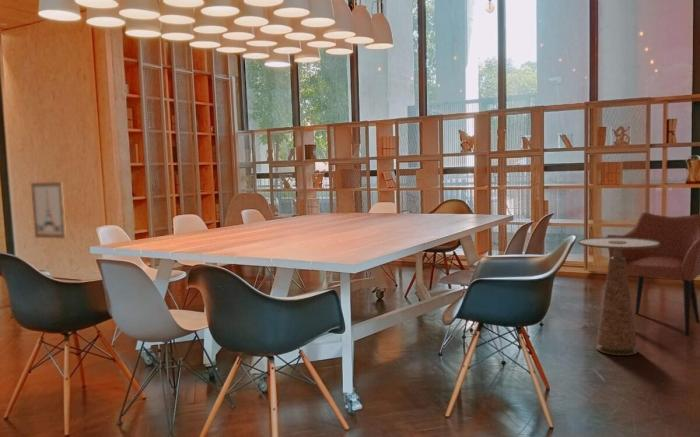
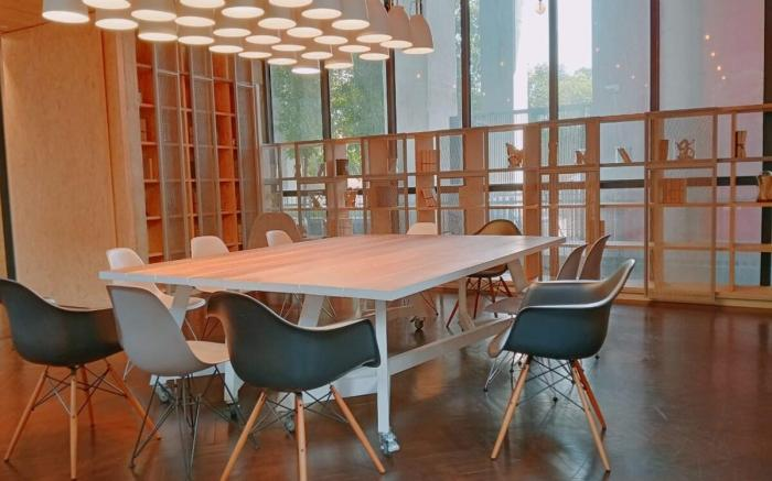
- side table (616, 296)
- wall art (48, 210)
- armchair (661, 269)
